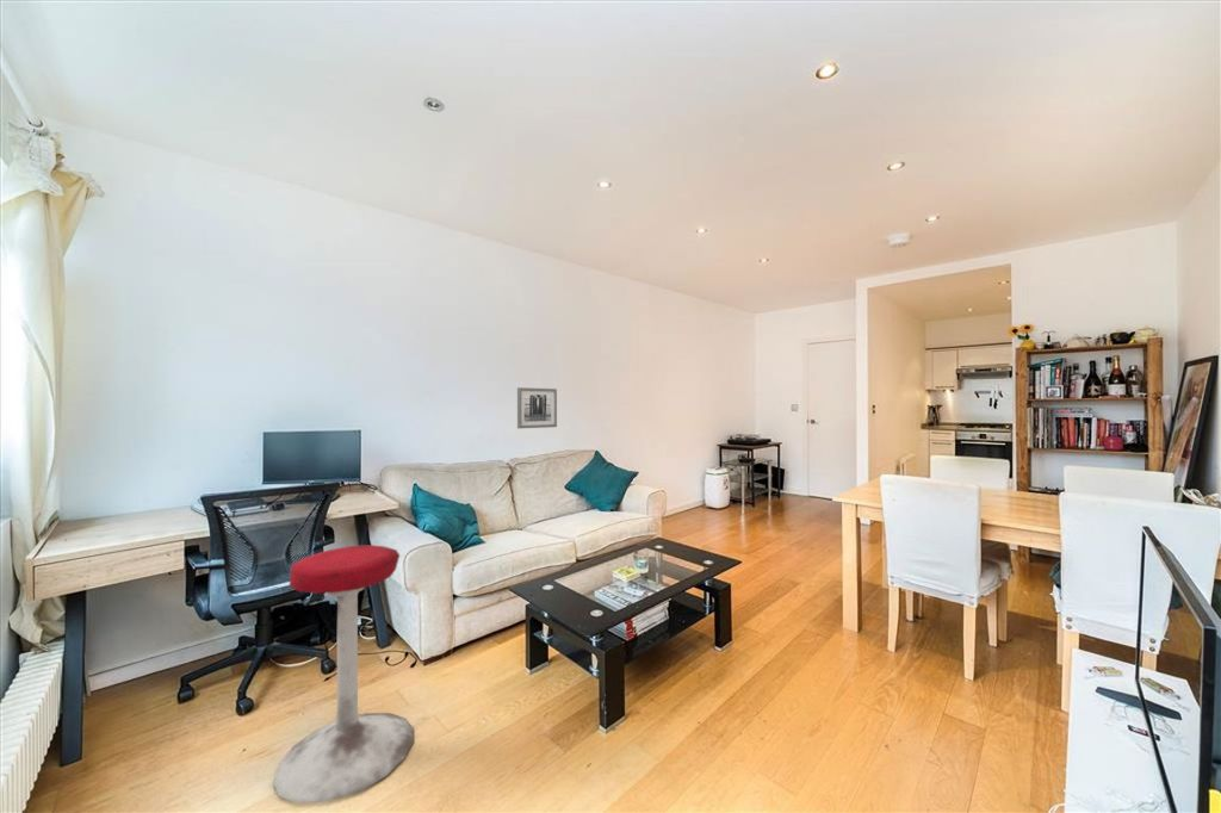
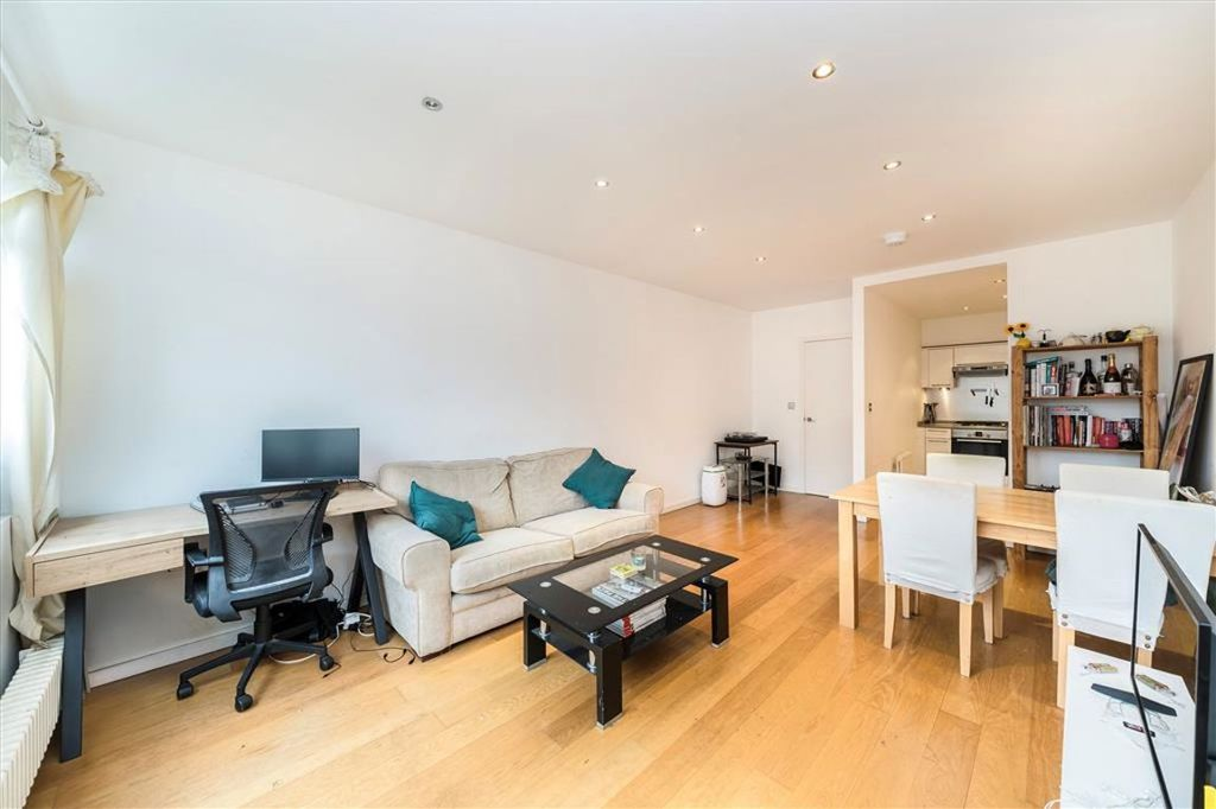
- stool (348, 654)
- wall art (537, 408)
